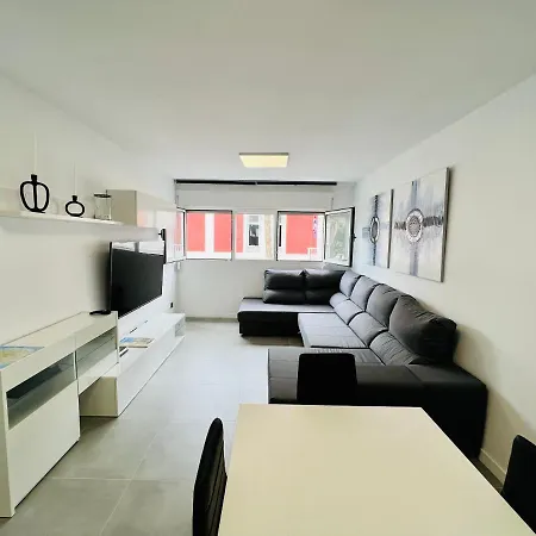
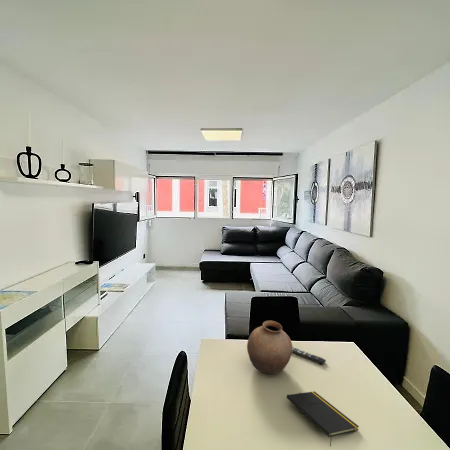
+ remote control (304, 354)
+ notepad (320, 411)
+ pottery (269, 346)
